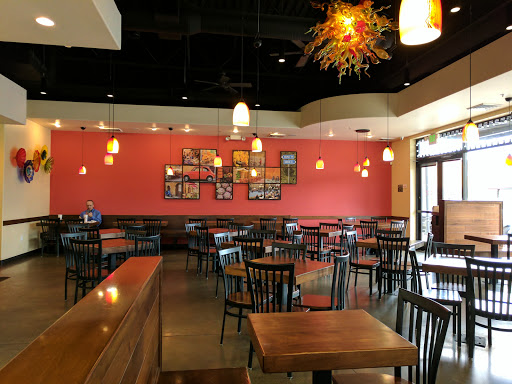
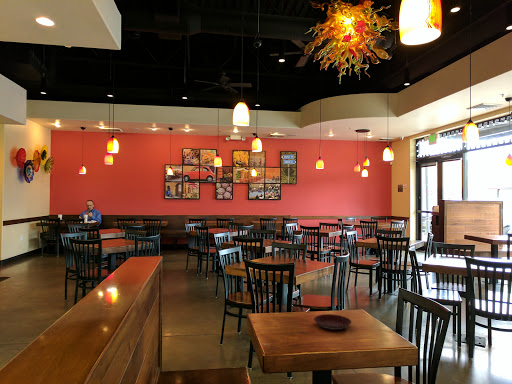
+ plate (332, 322)
